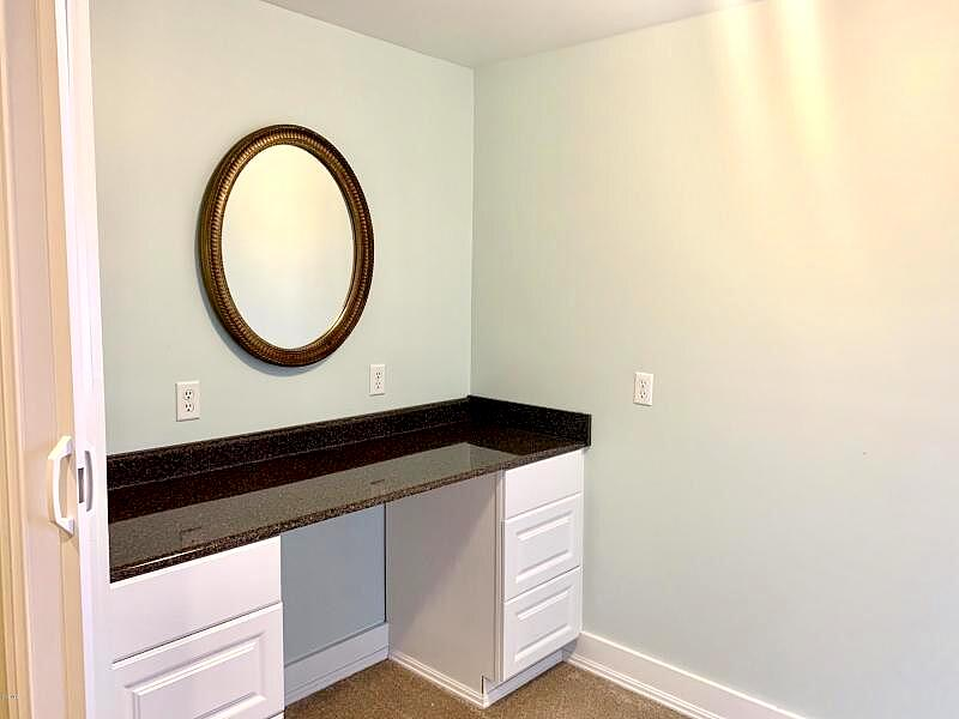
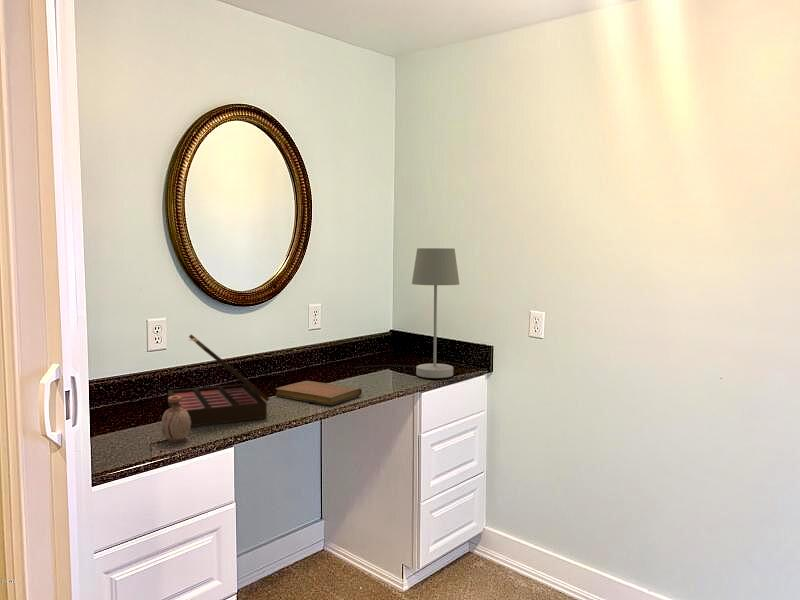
+ notebook (318, 391)
+ table lamp (434, 310)
+ jewelry box (222, 365)
+ perfume bottle (175, 418)
